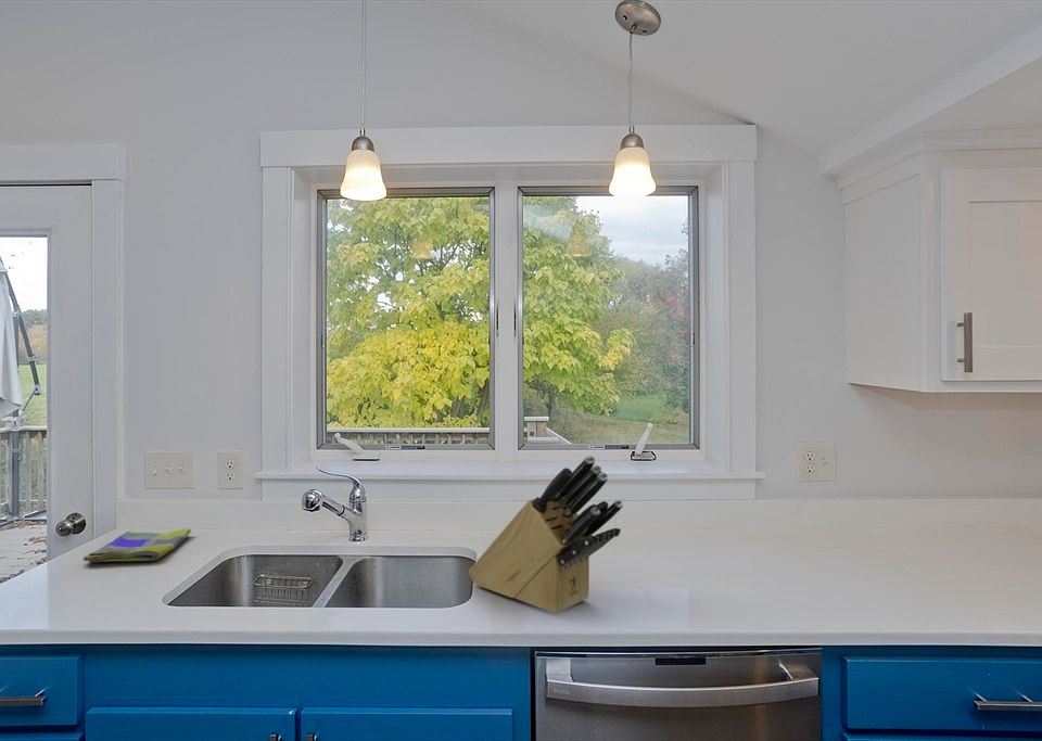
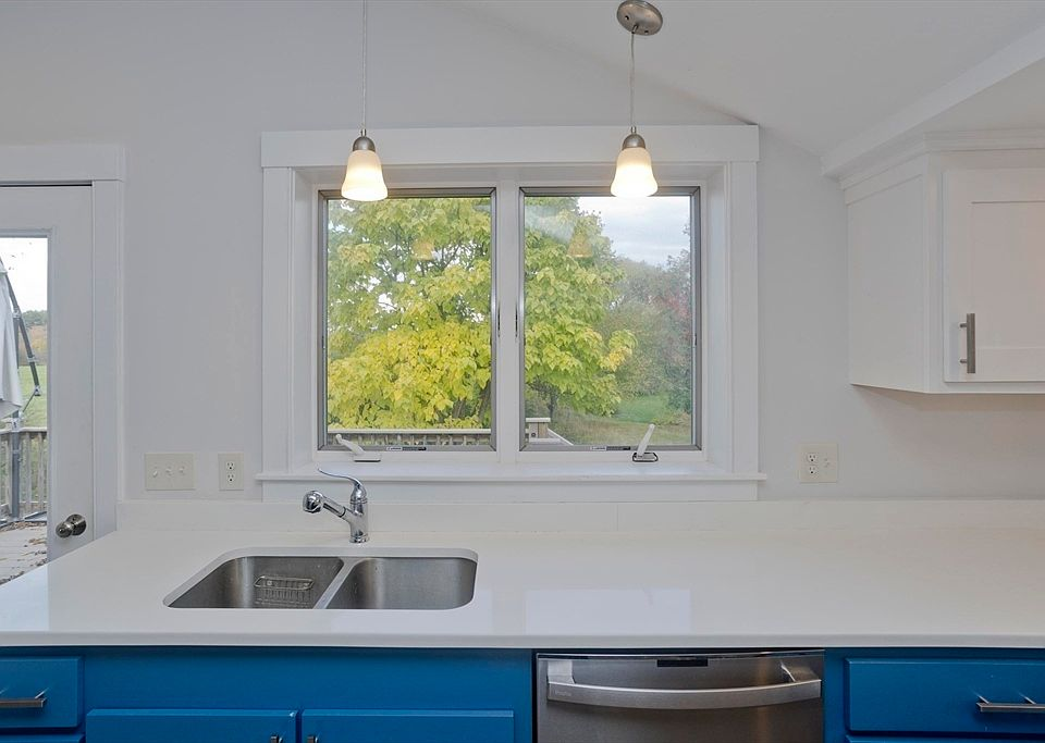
- dish towel (141, 544)
- knife block (542, 525)
